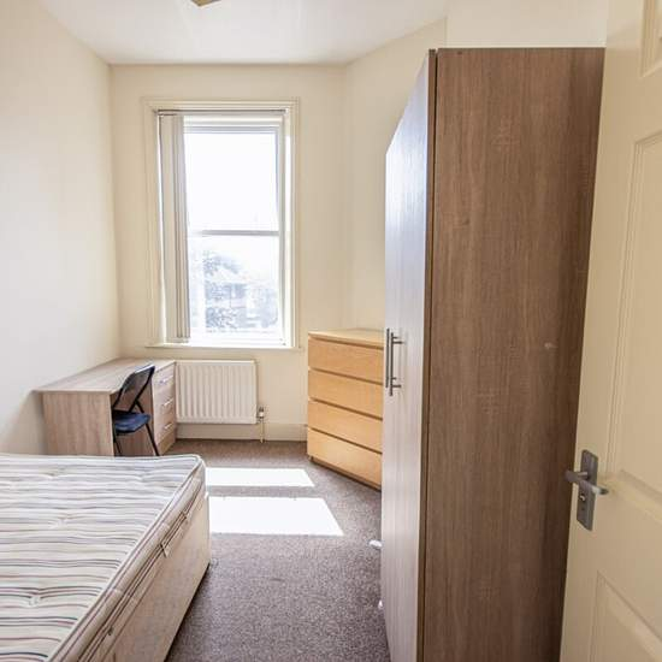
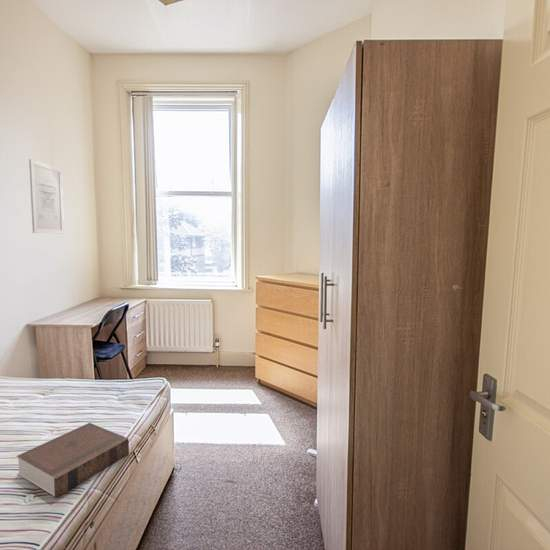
+ wall art (47, 199)
+ book (75, 455)
